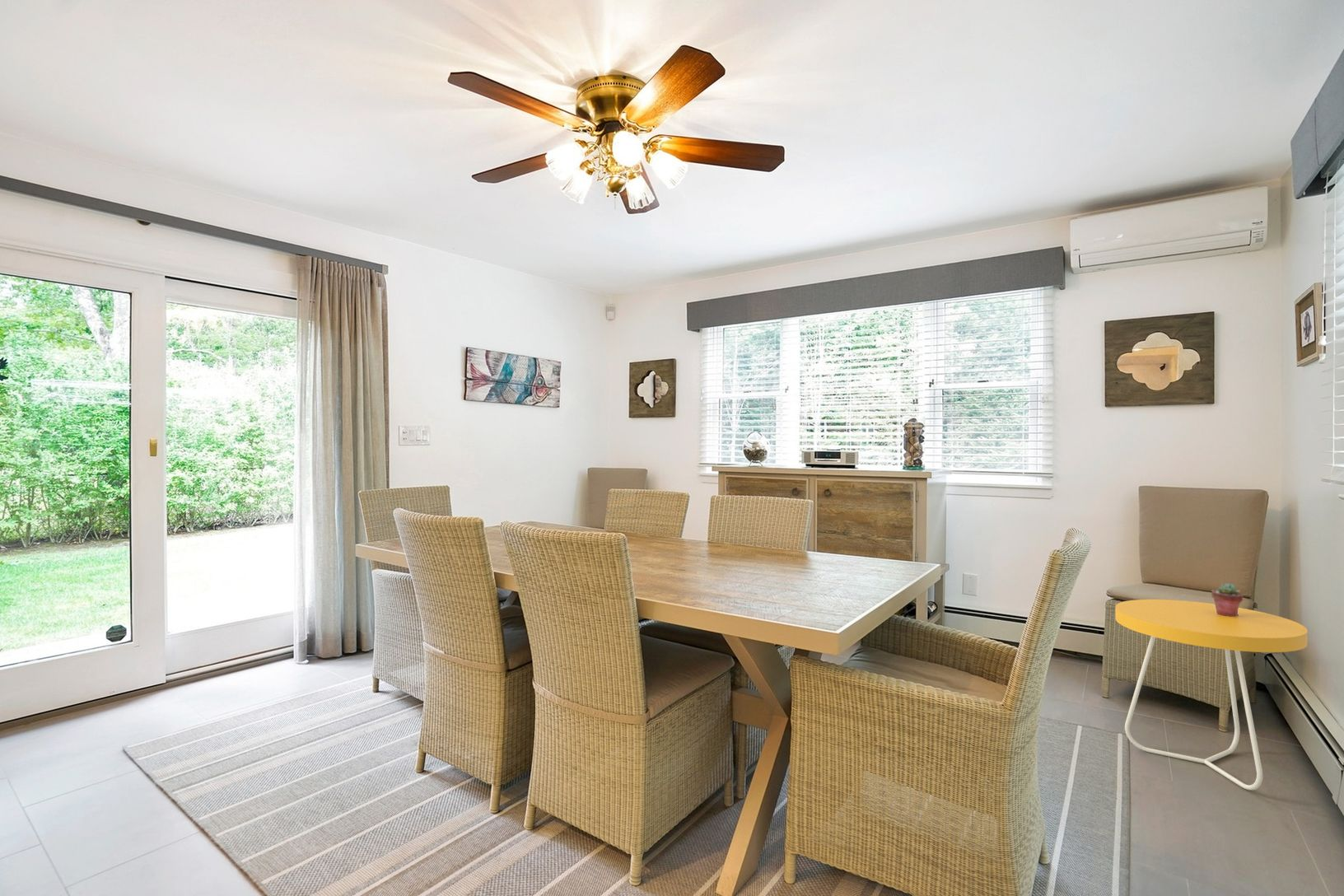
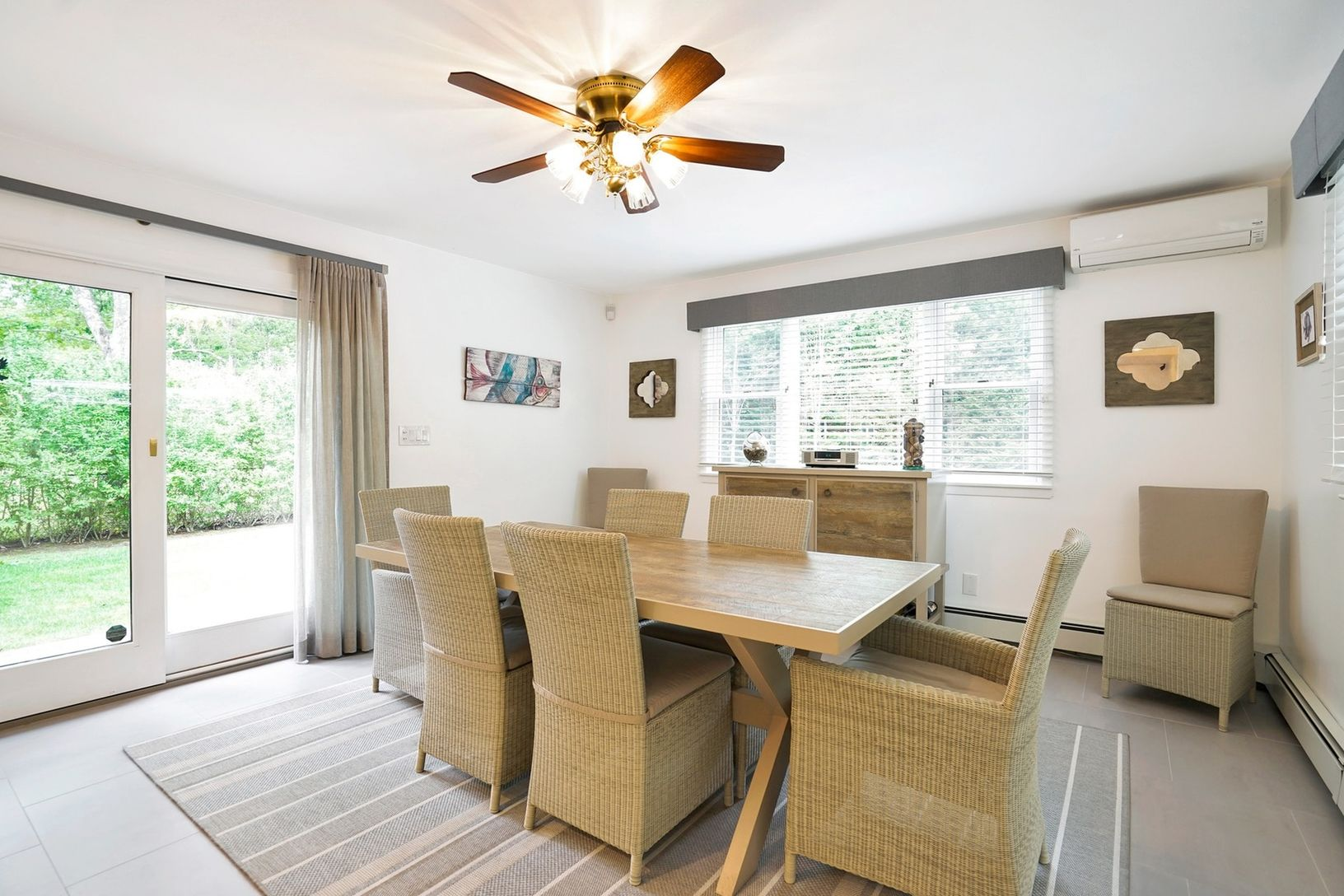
- potted succulent (1227, 598)
- side table (1229, 684)
